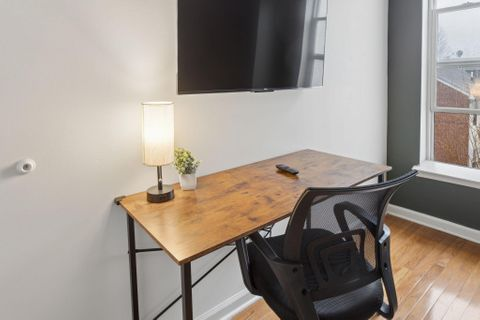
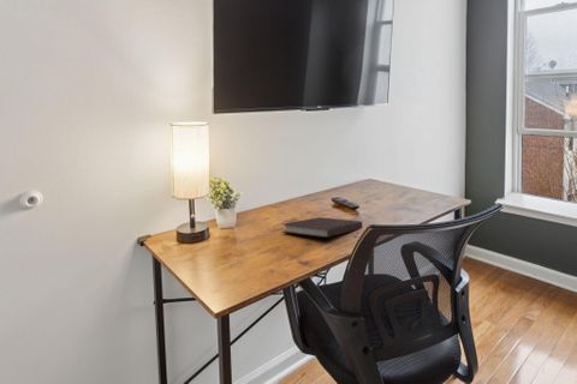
+ notebook (322, 226)
